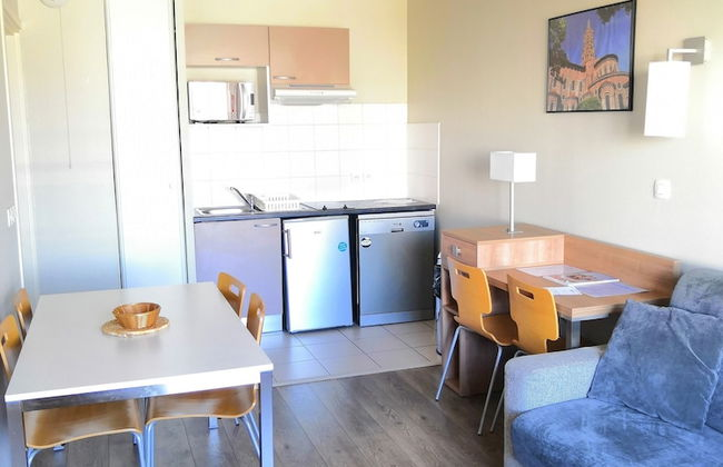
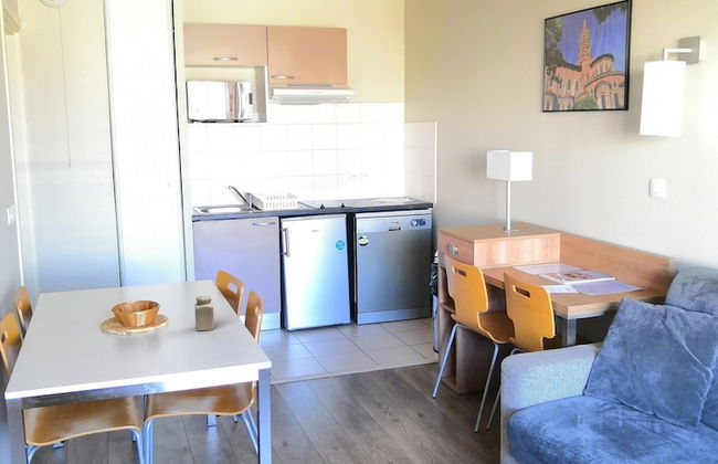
+ salt shaker (203, 312)
